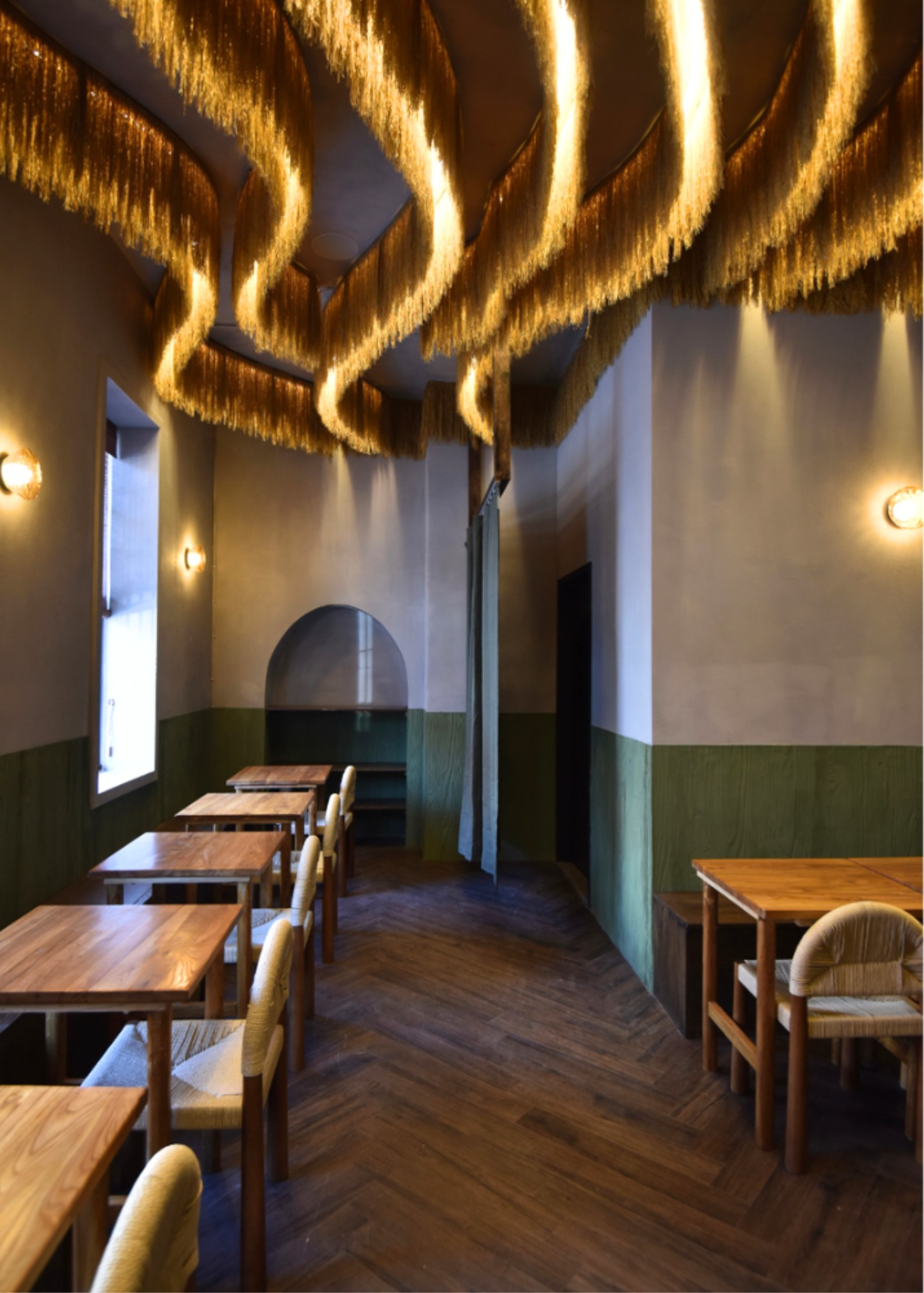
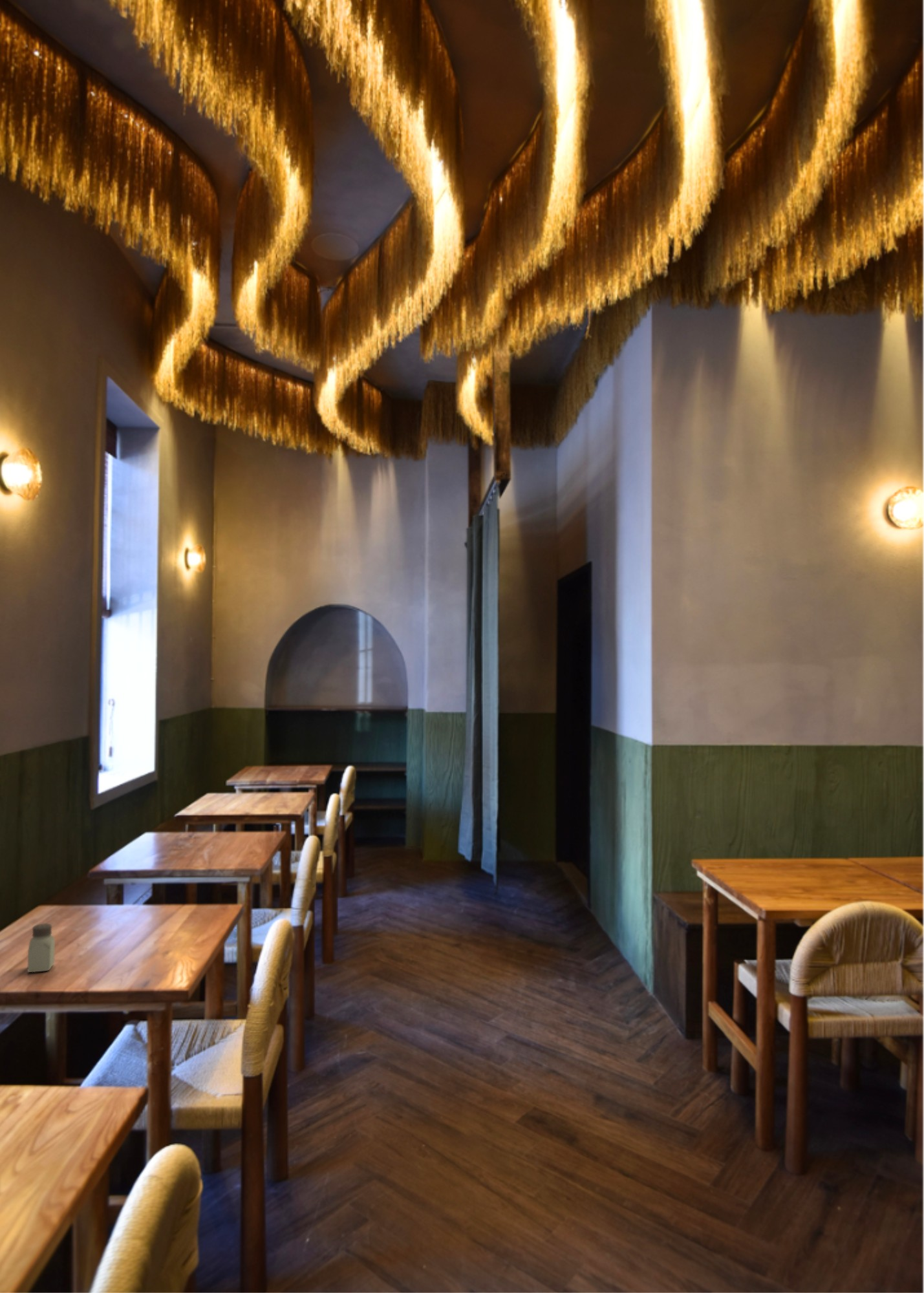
+ saltshaker (41, 946)
